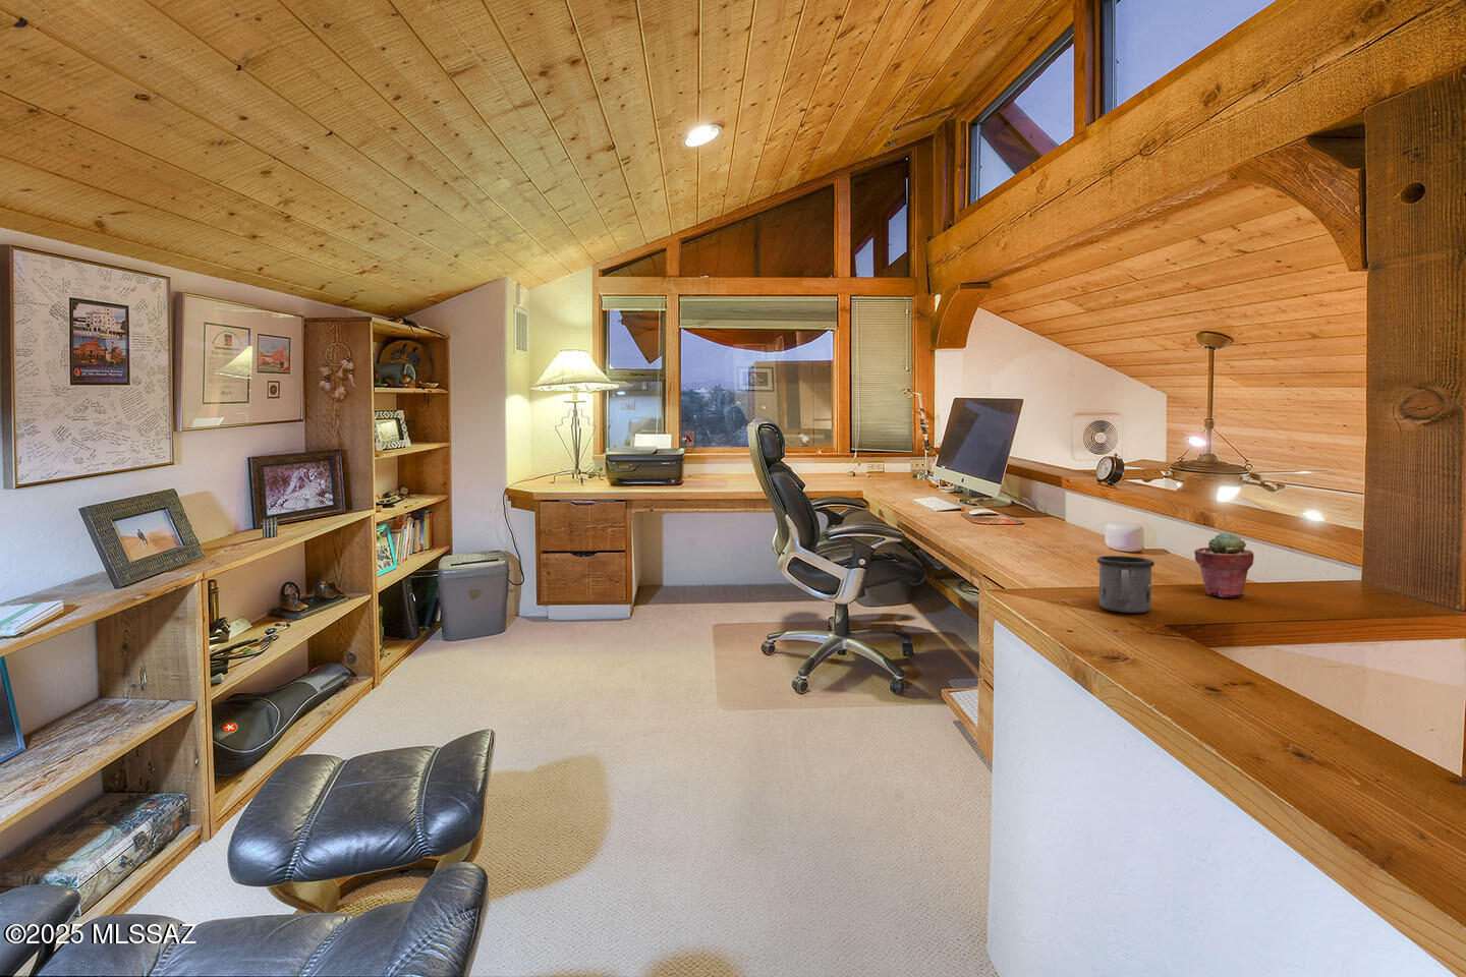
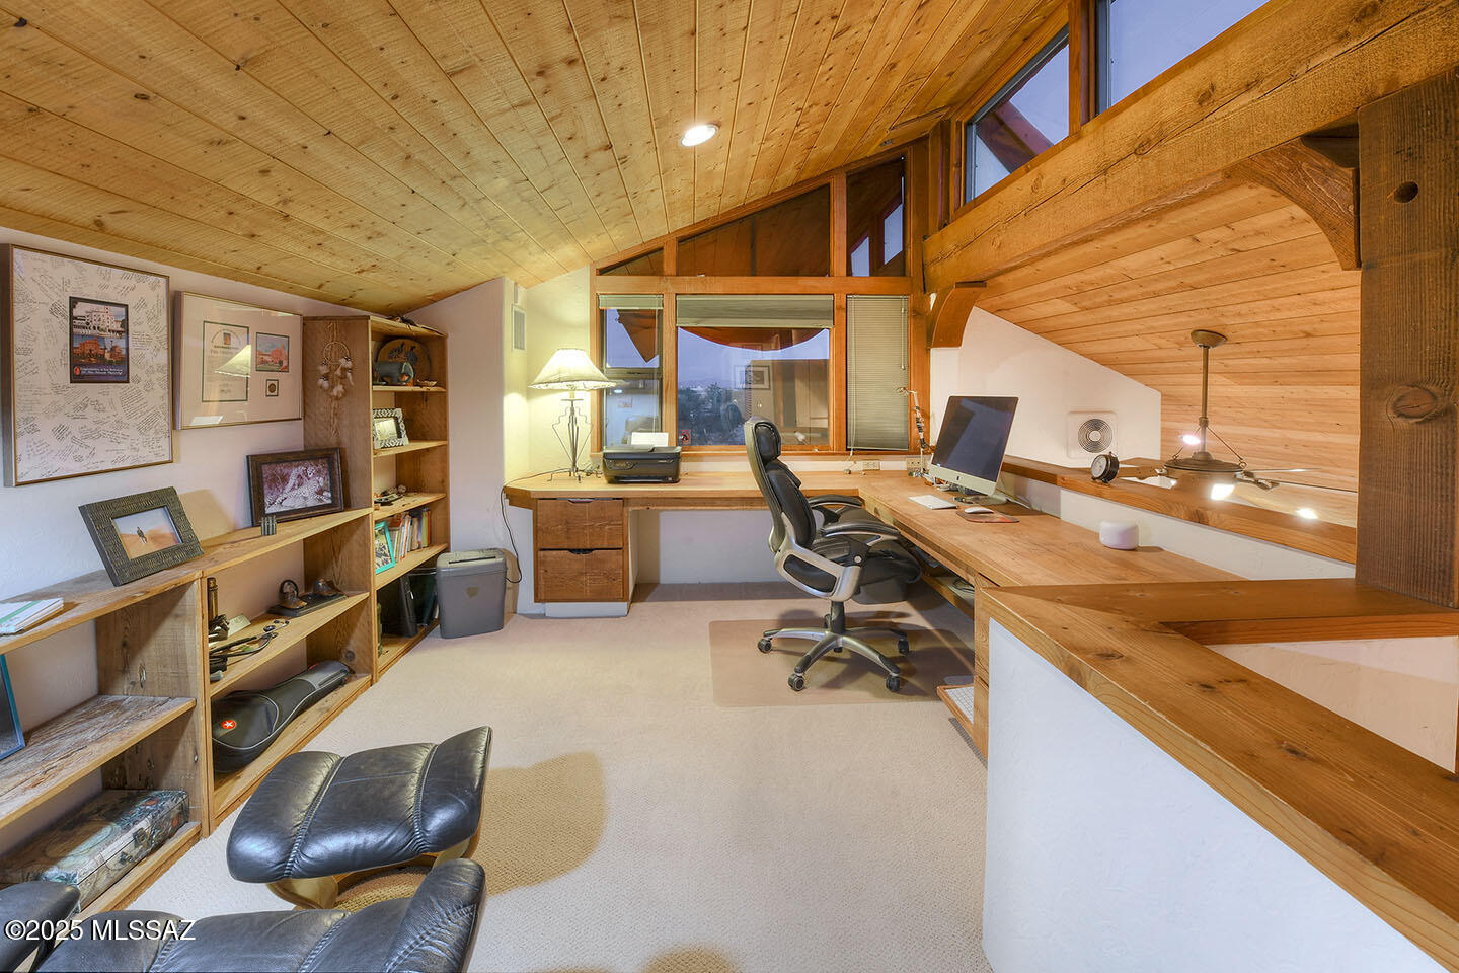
- potted succulent (1224, 563)
- mug (1123, 586)
